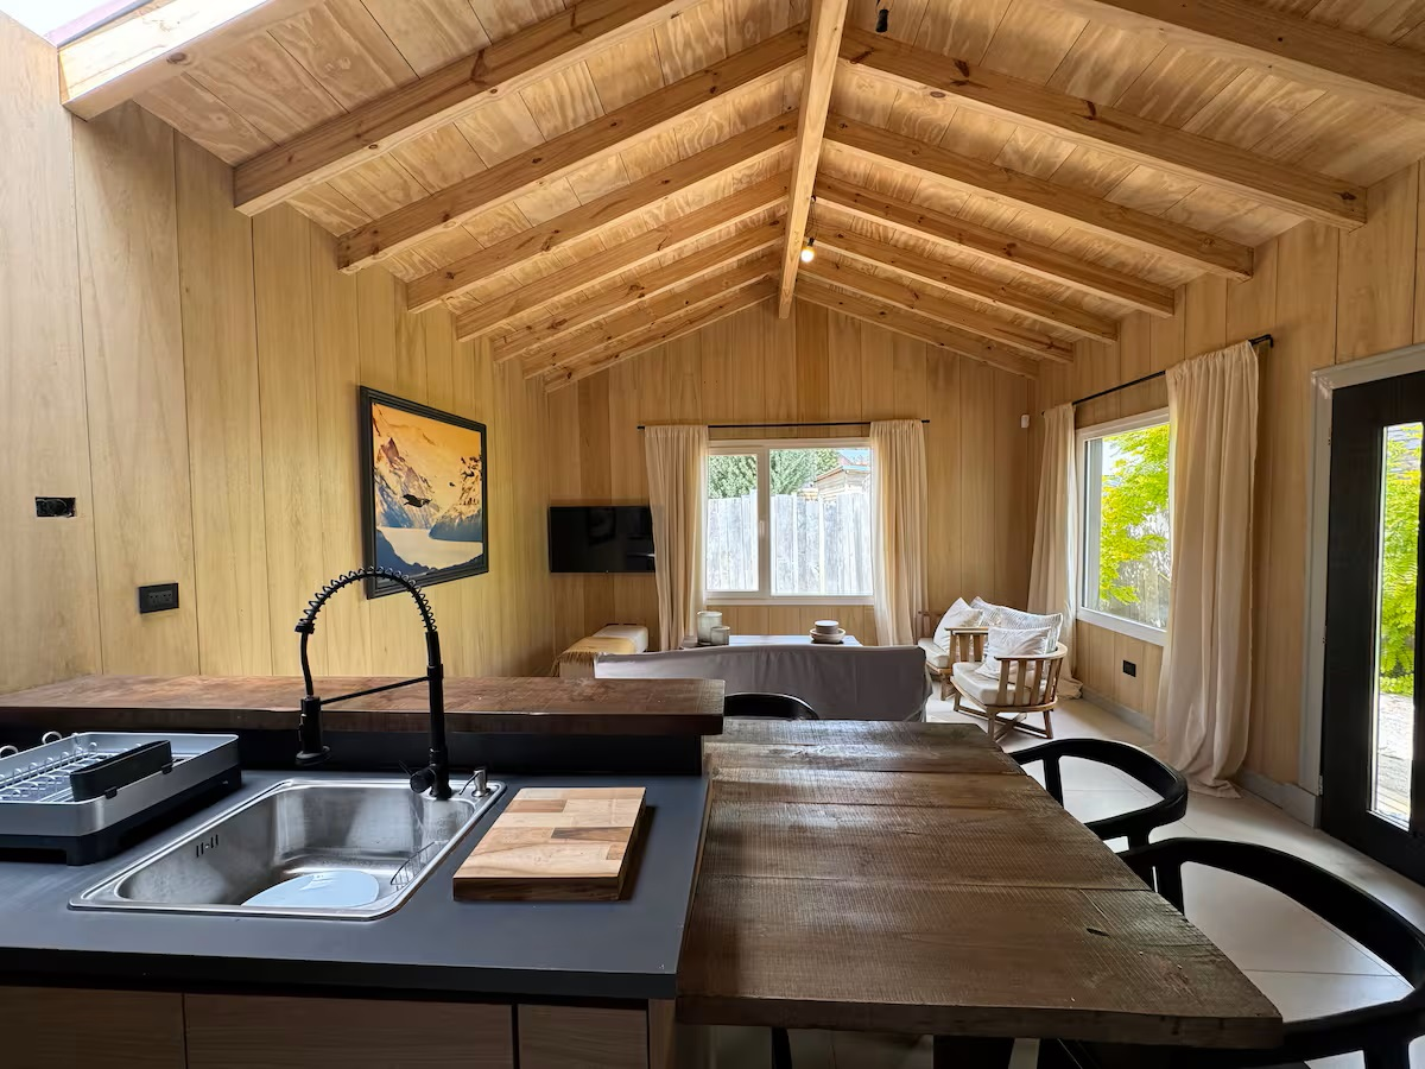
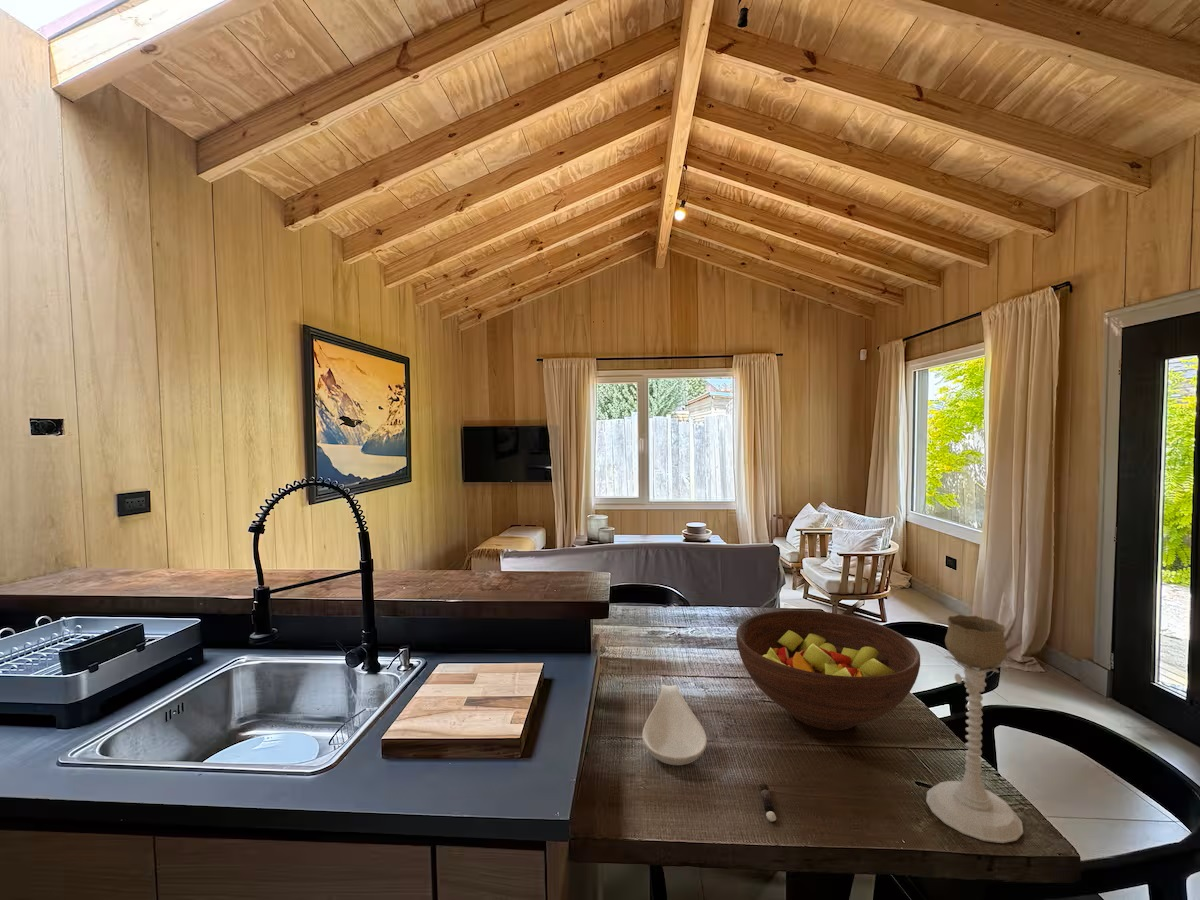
+ pepper shaker (767, 801)
+ candle holder (974, 718)
+ spoon rest (671, 719)
+ fruit bowl (822, 676)
